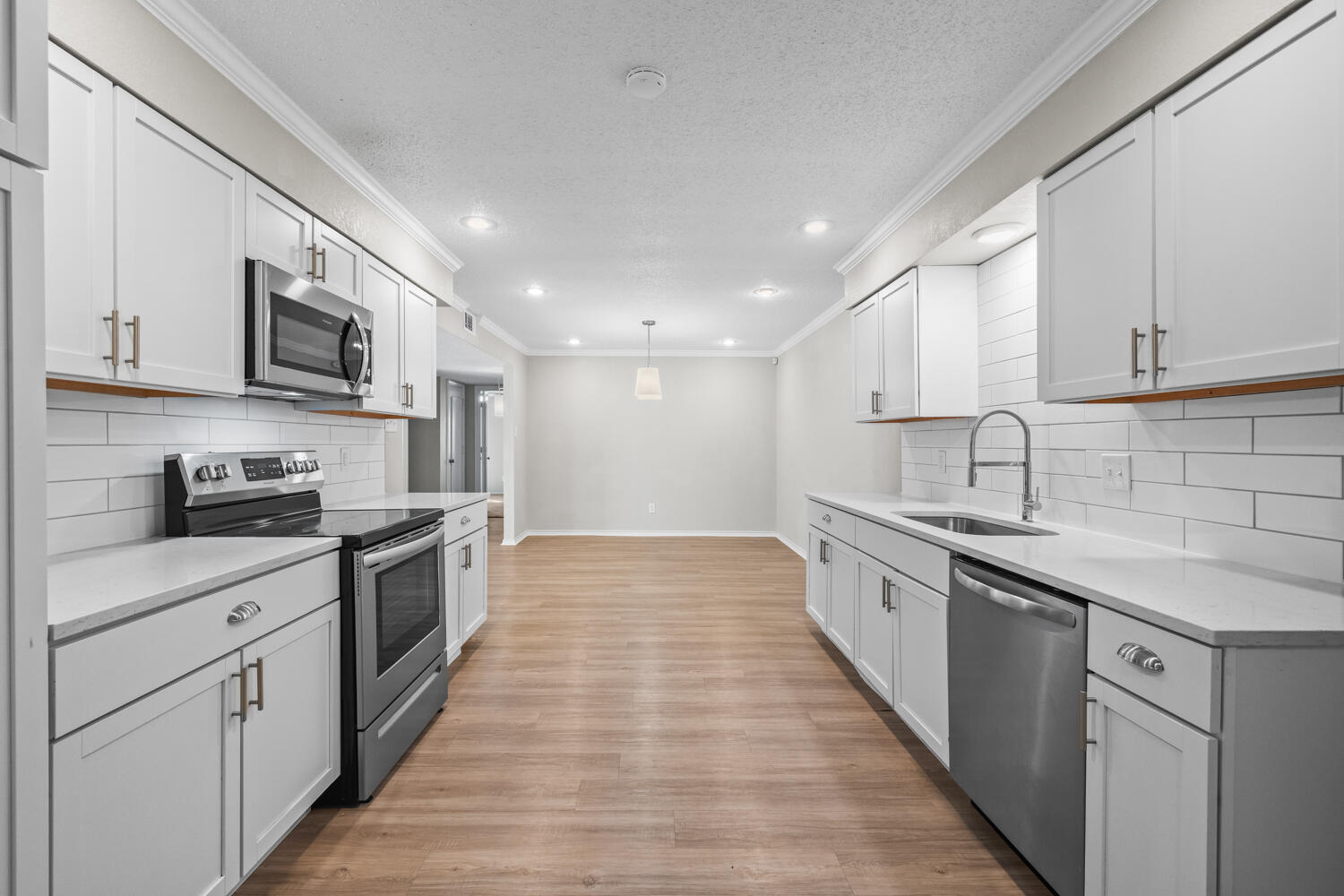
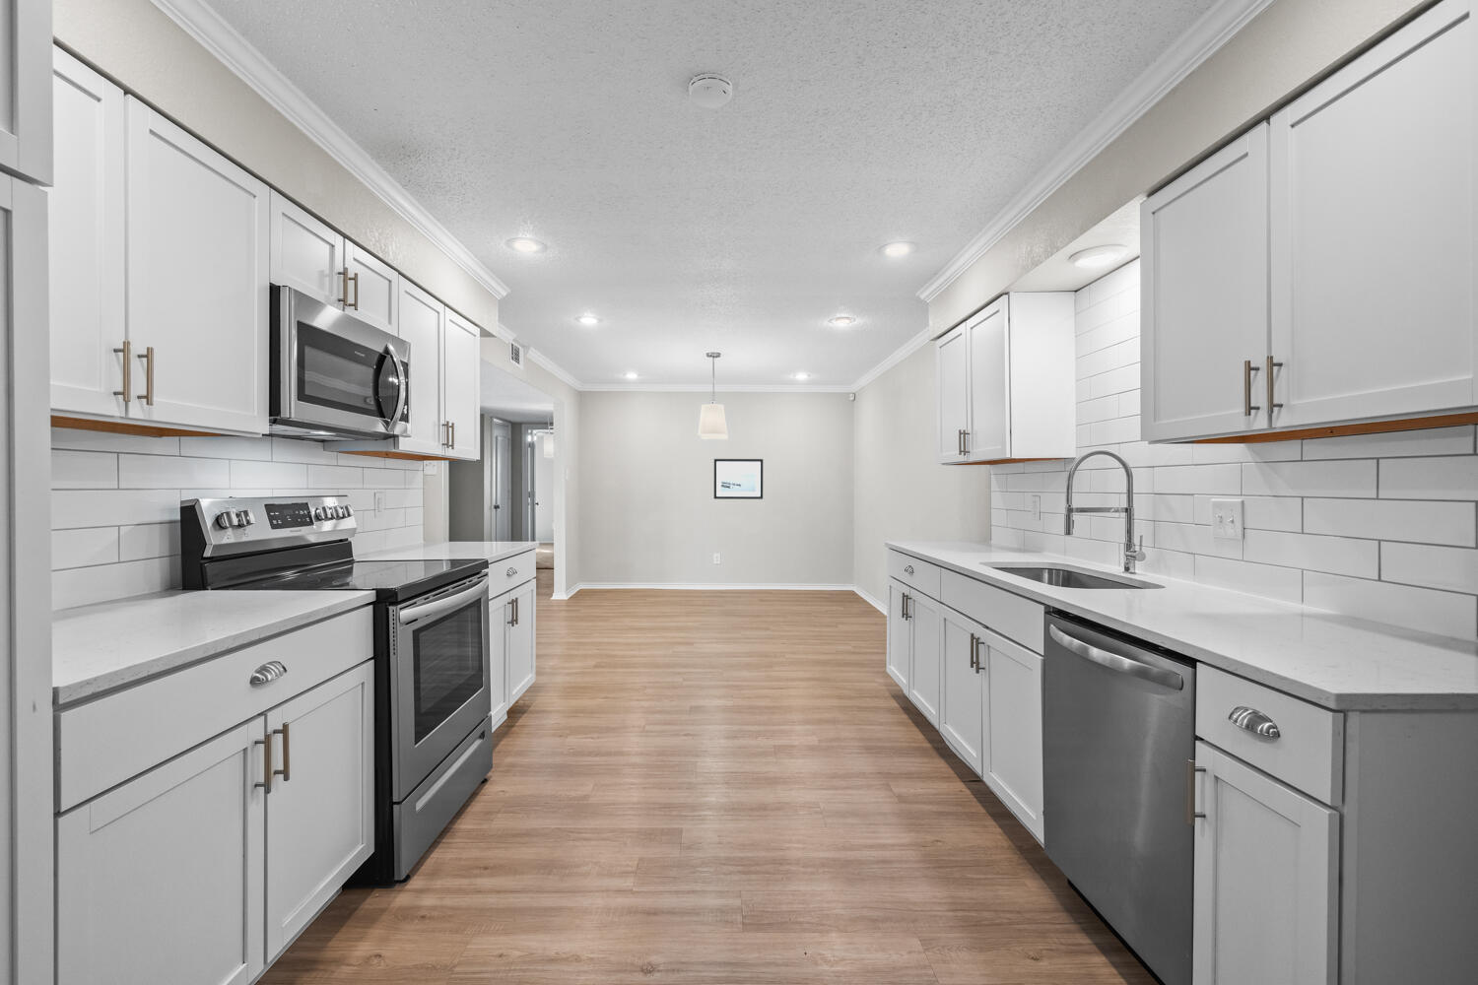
+ wall art (738, 478)
